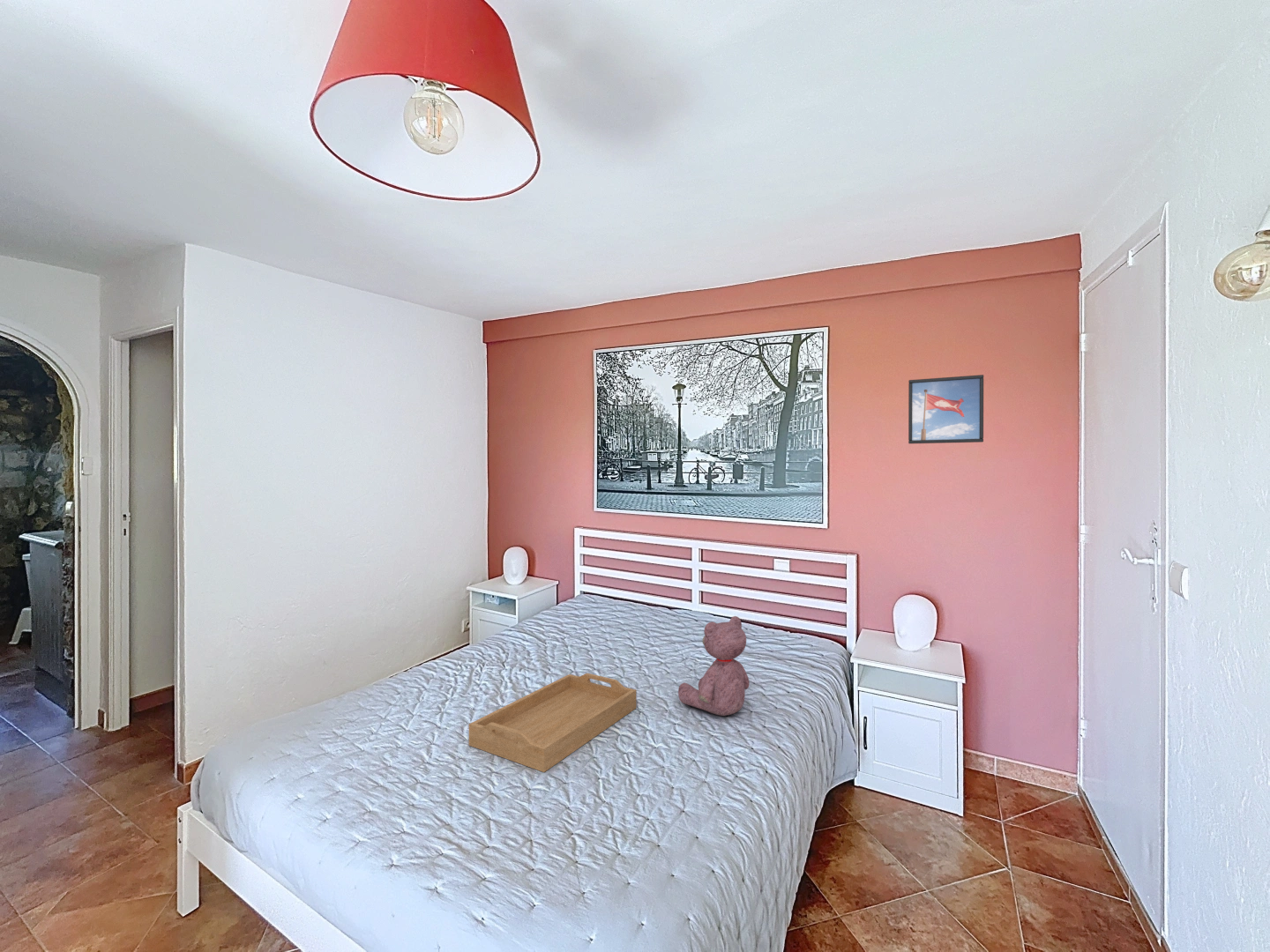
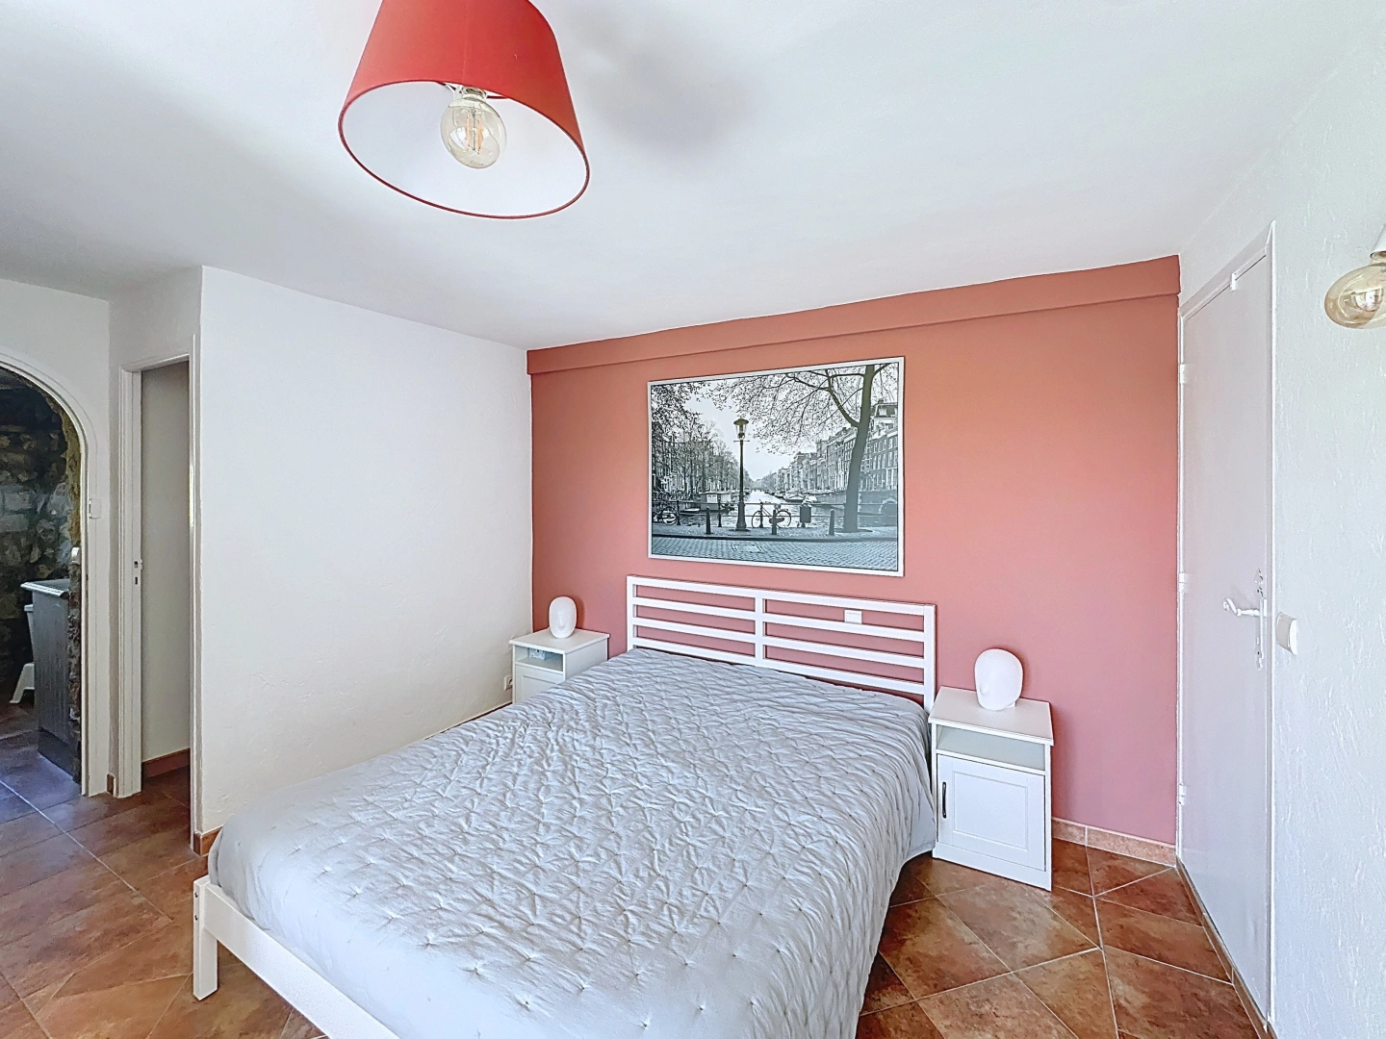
- serving tray (558, 712)
- teddy bear (714, 662)
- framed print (945, 410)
